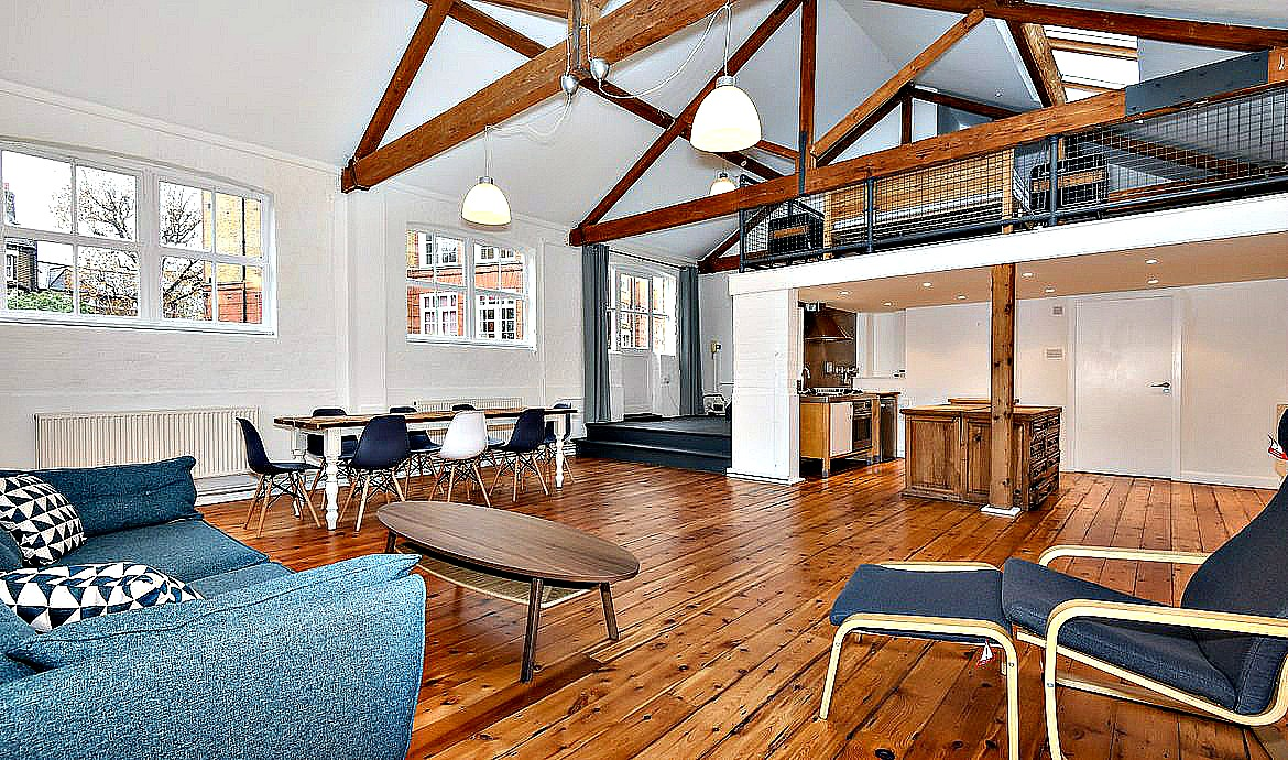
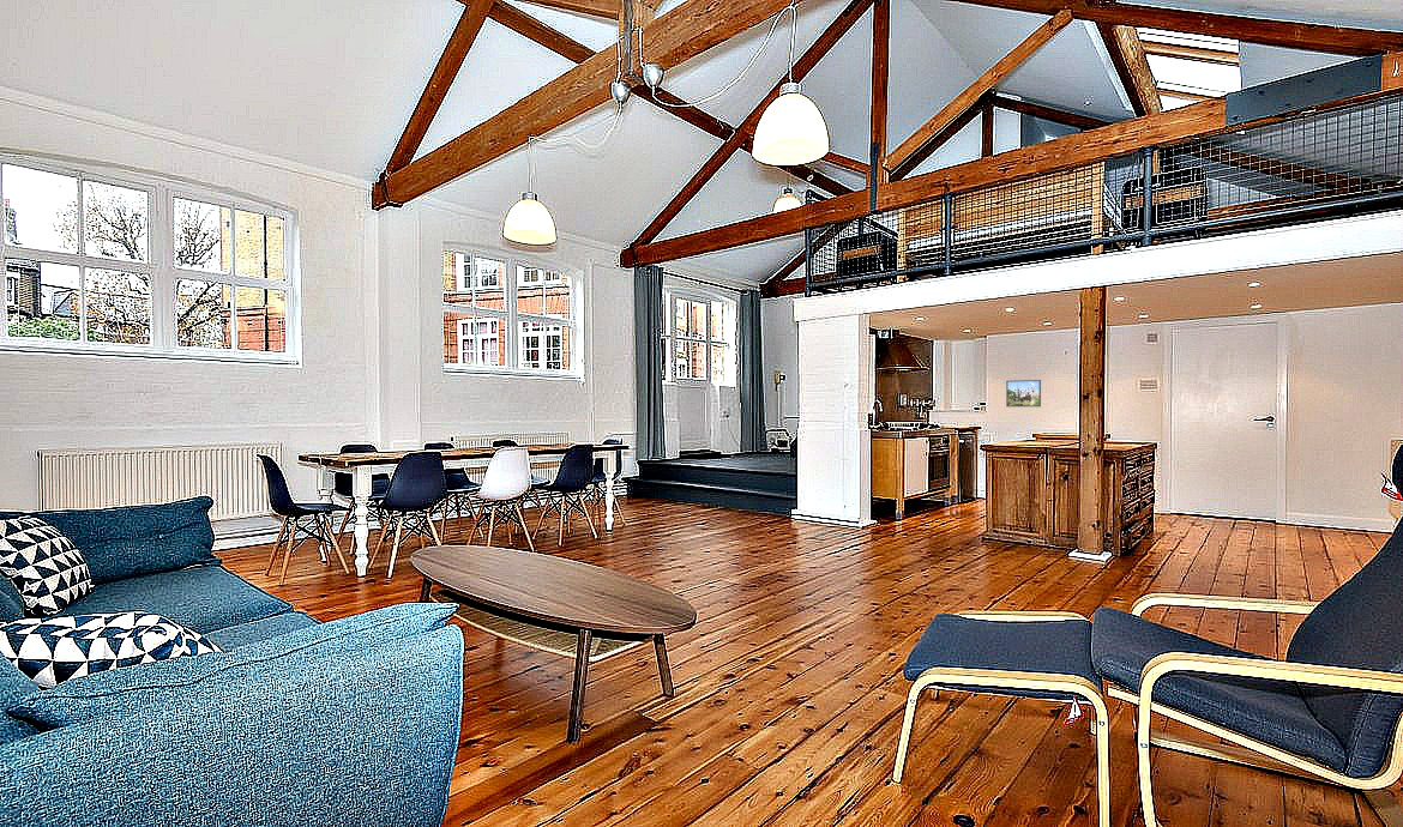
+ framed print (1023, 393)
